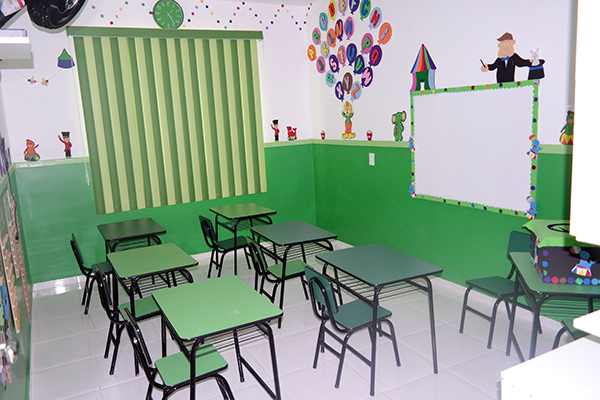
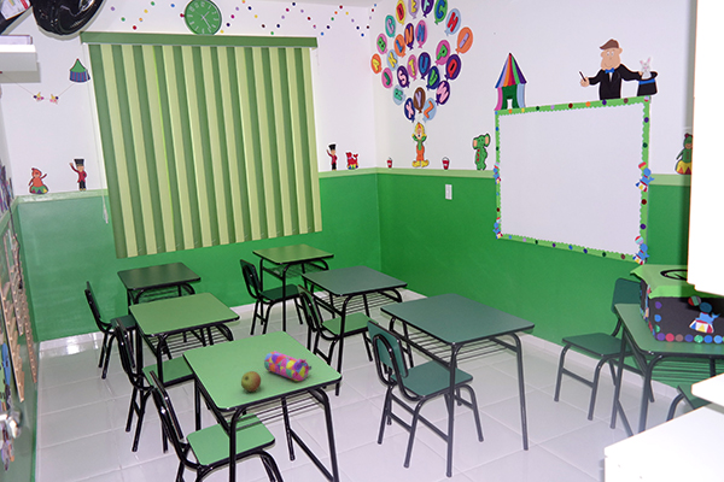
+ apple (250, 381)
+ pencil case (286, 364)
